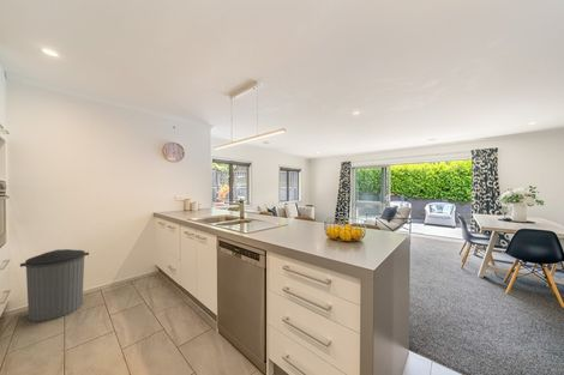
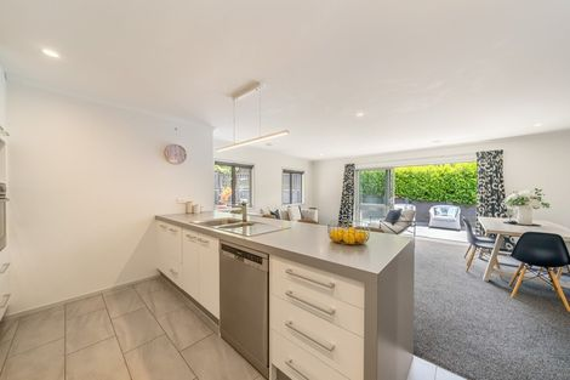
- trash can (56, 279)
